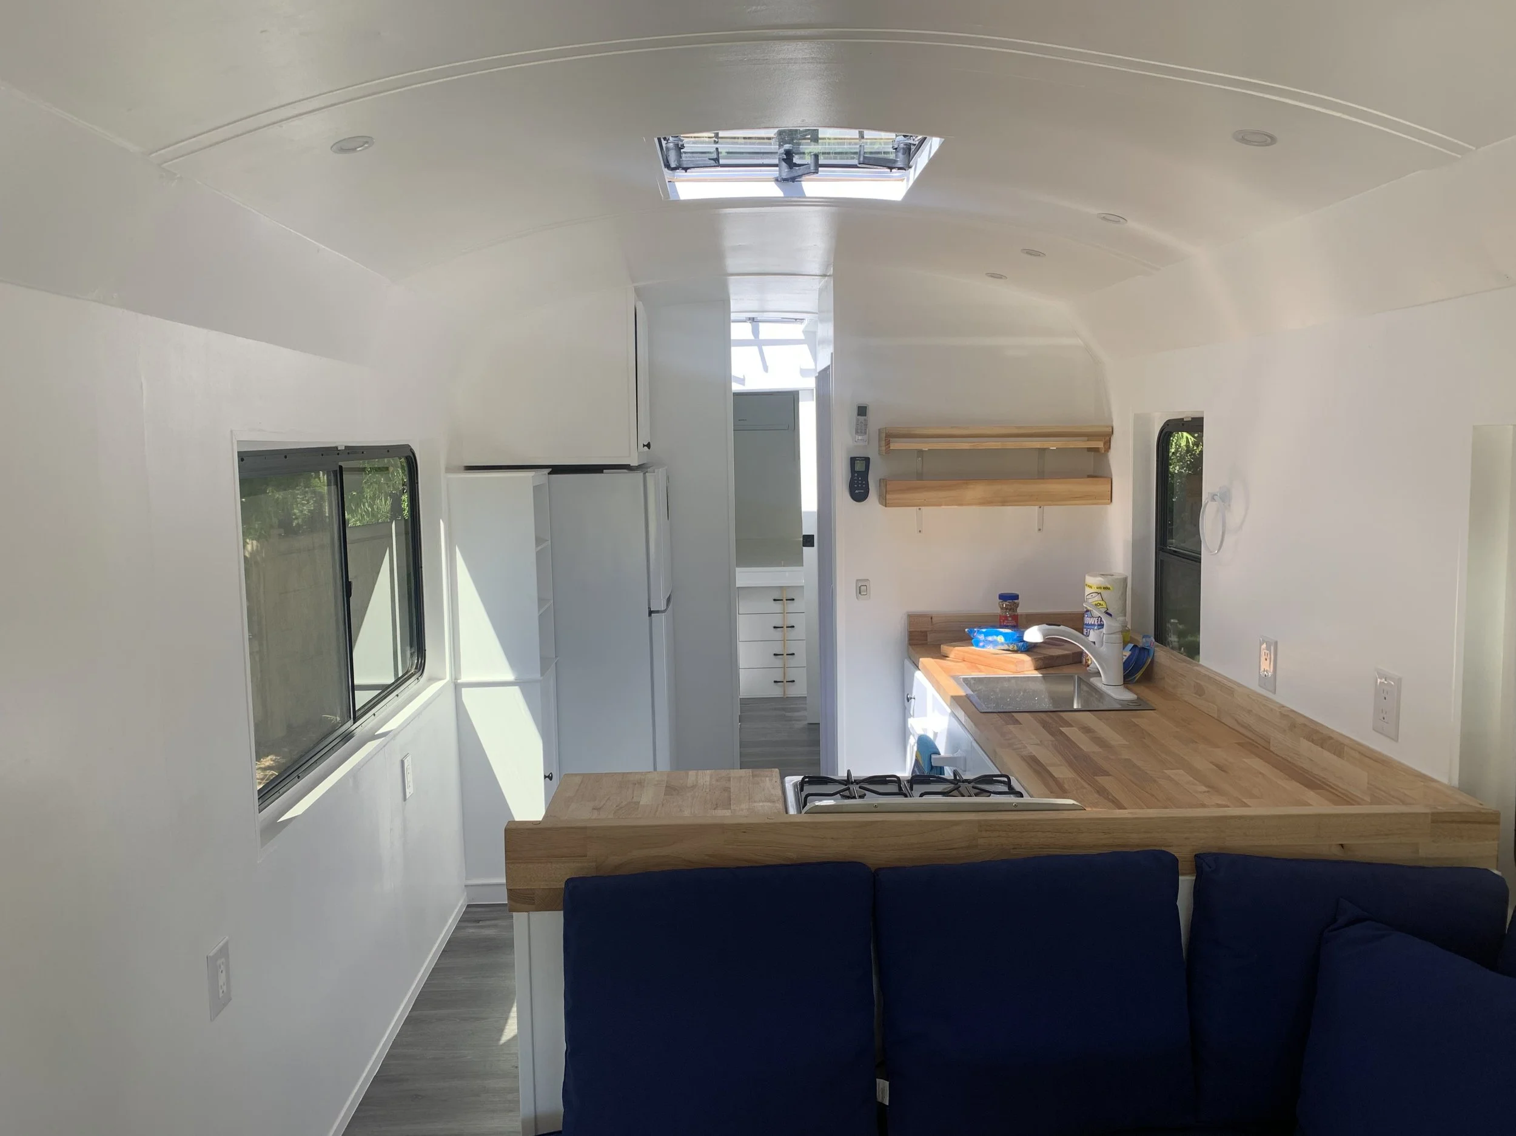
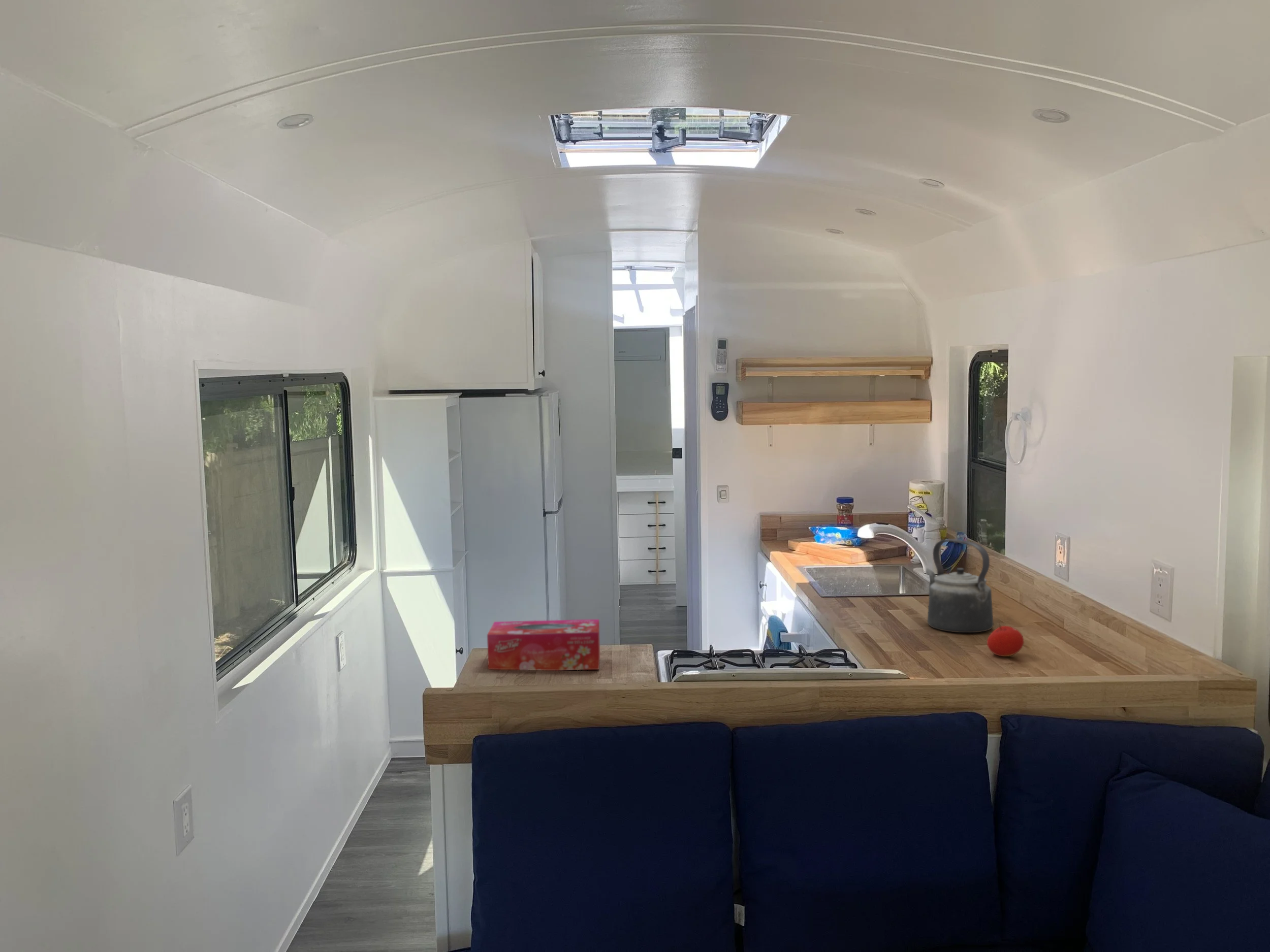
+ tissue box (545, 645)
+ kettle (955, 582)
+ fruit (1005, 640)
